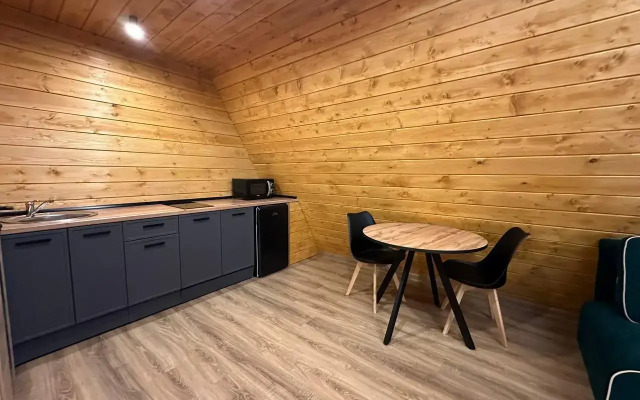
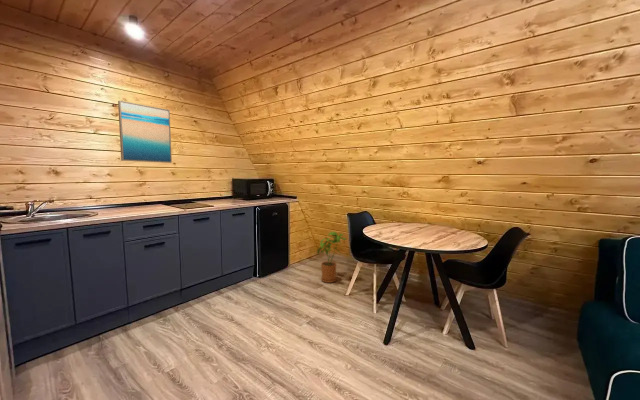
+ wall art (146, 134)
+ house plant (329, 256)
